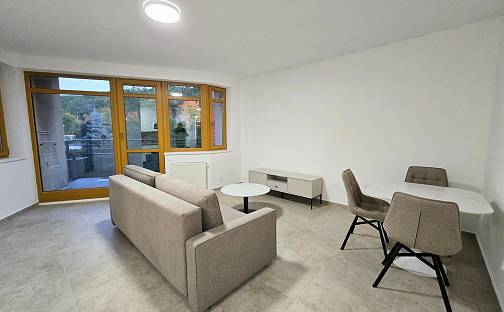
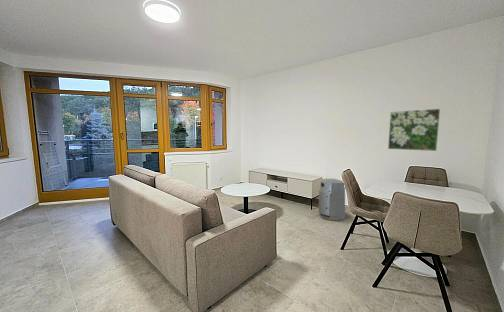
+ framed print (412, 130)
+ air purifier (331, 198)
